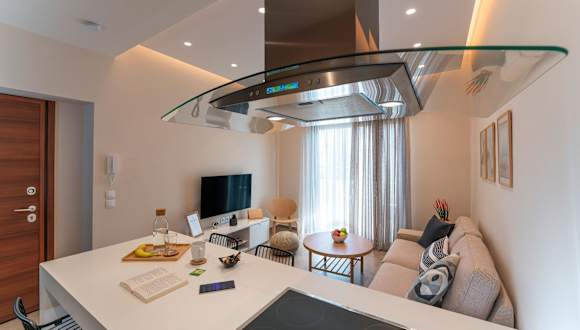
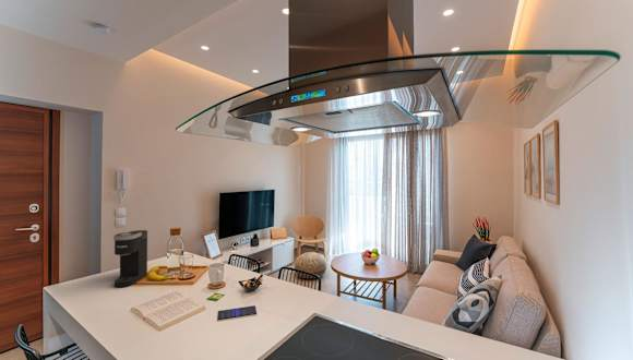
+ coffee maker (131, 255)
